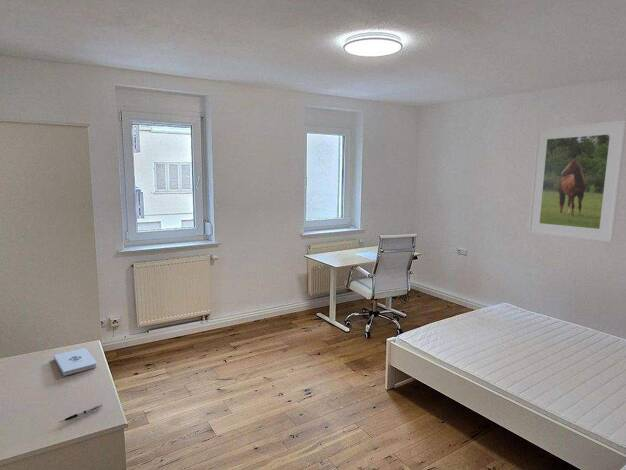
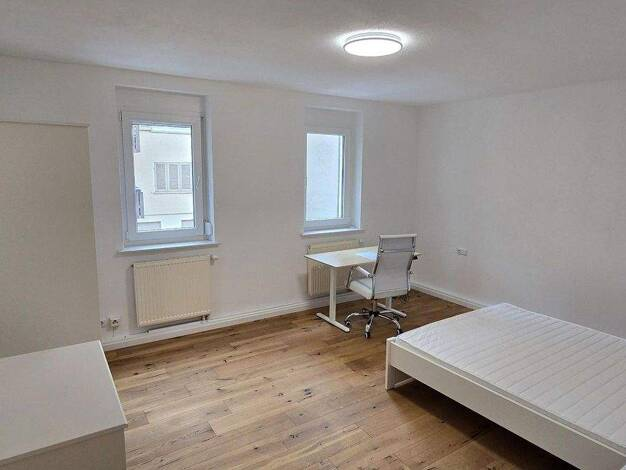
- pen (81, 413)
- notepad (75, 360)
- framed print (572, 182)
